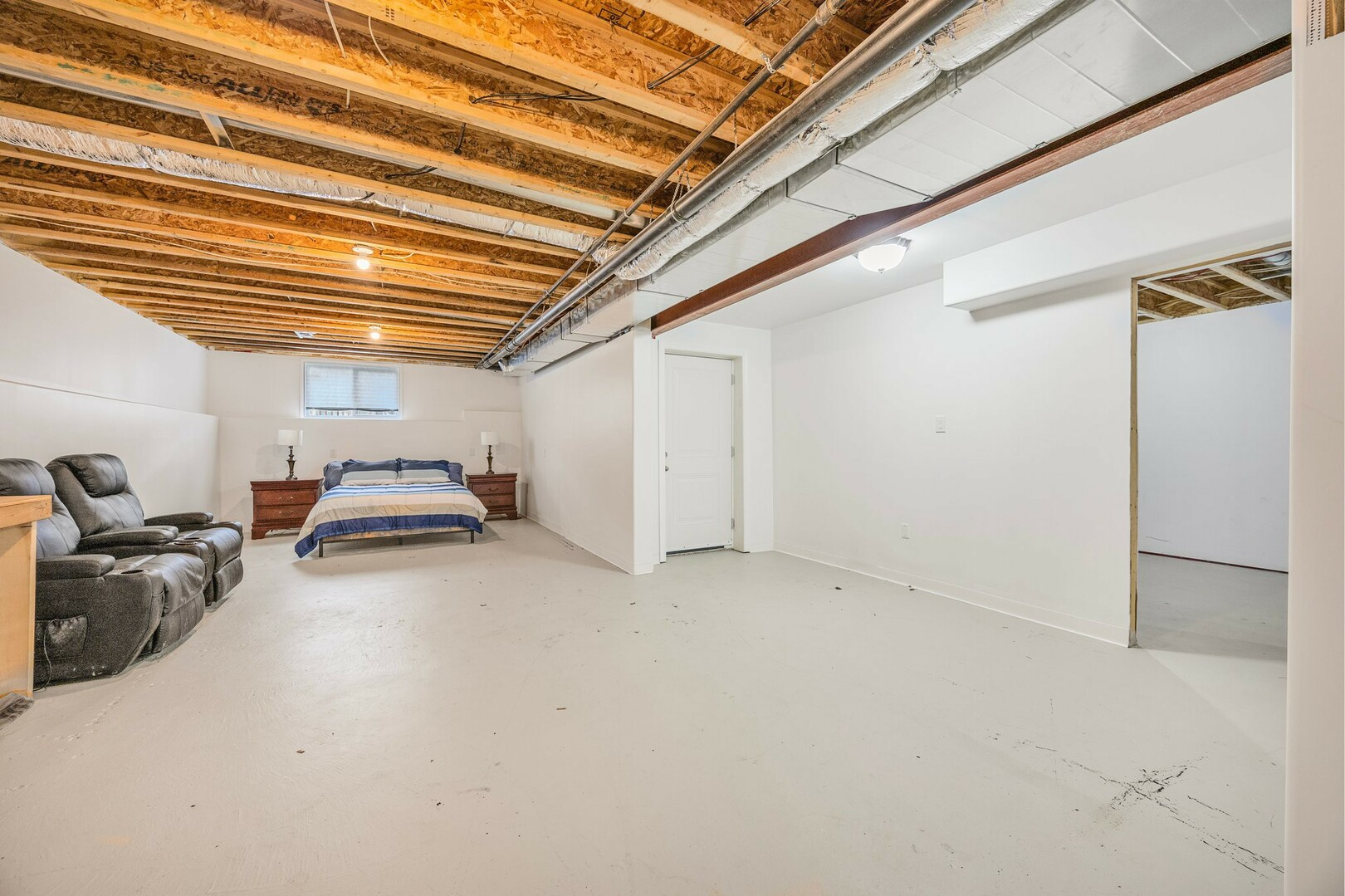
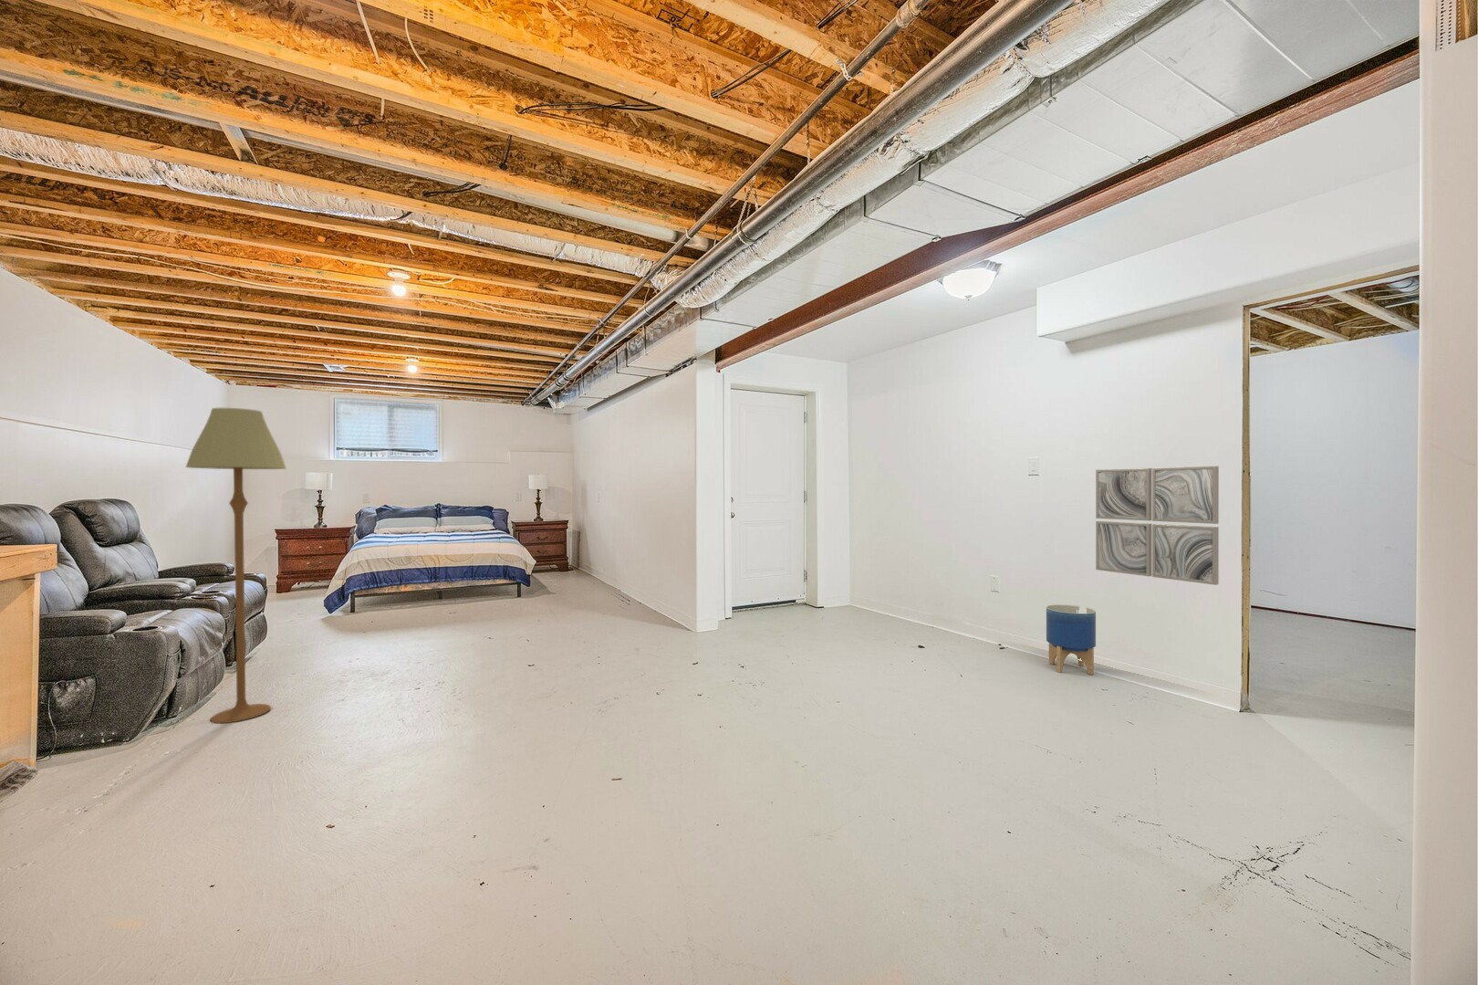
+ floor lamp (240, 563)
+ planter (1070, 638)
+ wall art (1153, 520)
